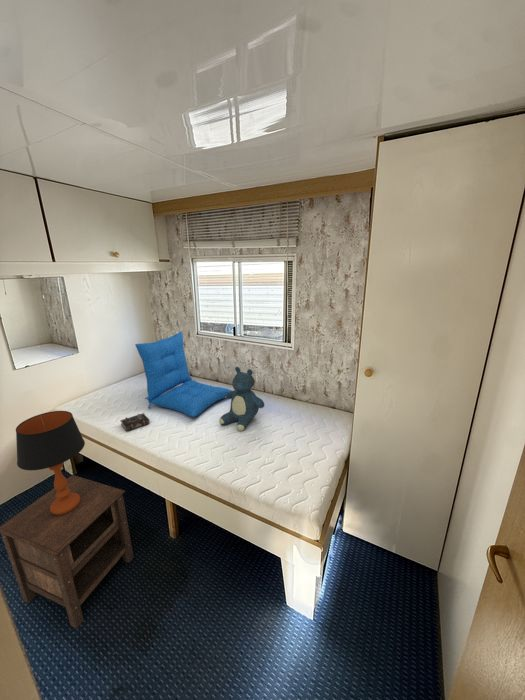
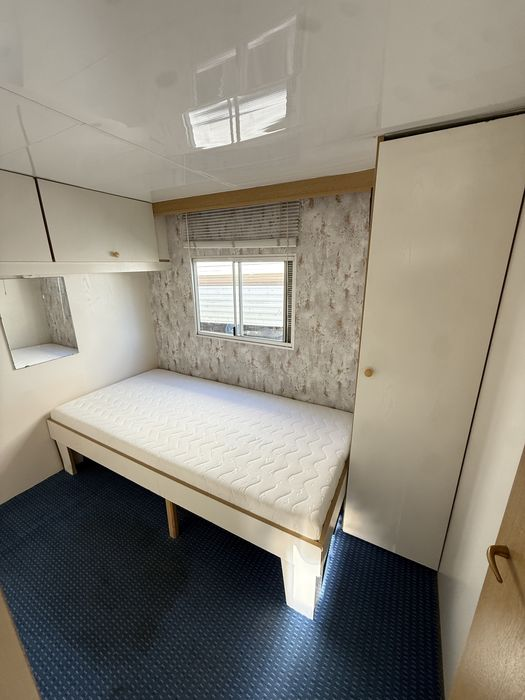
- teddy bear (239, 396)
- table lamp (56, 465)
- book (135, 421)
- nightstand (74, 544)
- seat cushion (184, 371)
